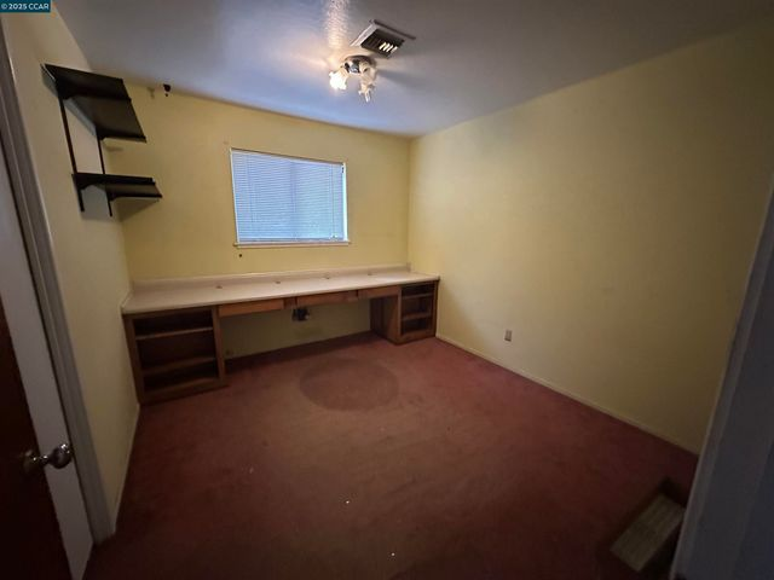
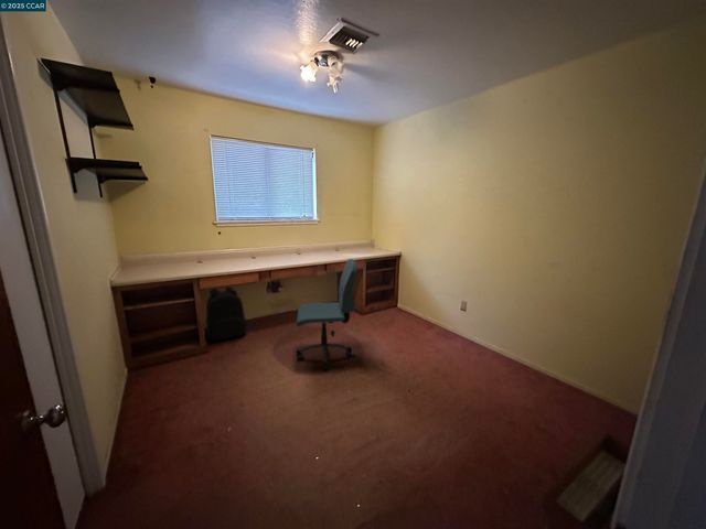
+ backpack (224, 312)
+ office chair (325, 310)
